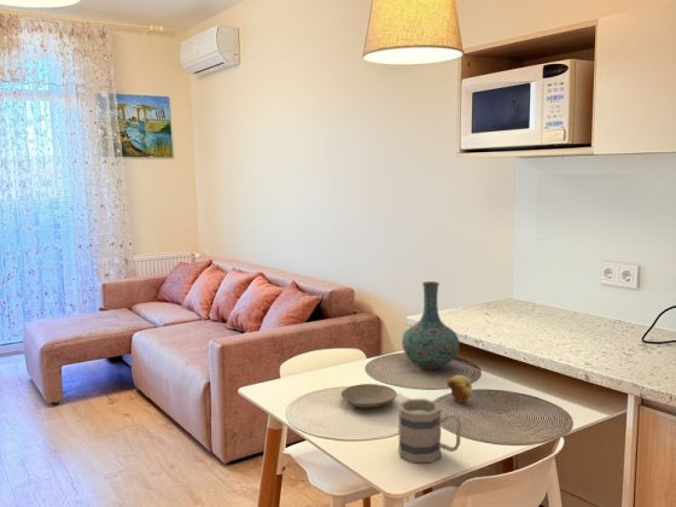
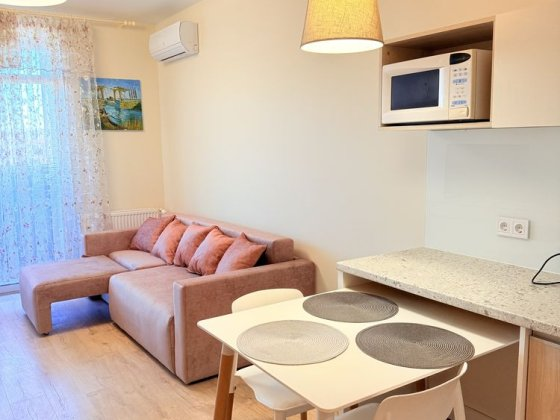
- fruit (459, 387)
- plate (368, 397)
- vase (430, 325)
- mug (429, 431)
